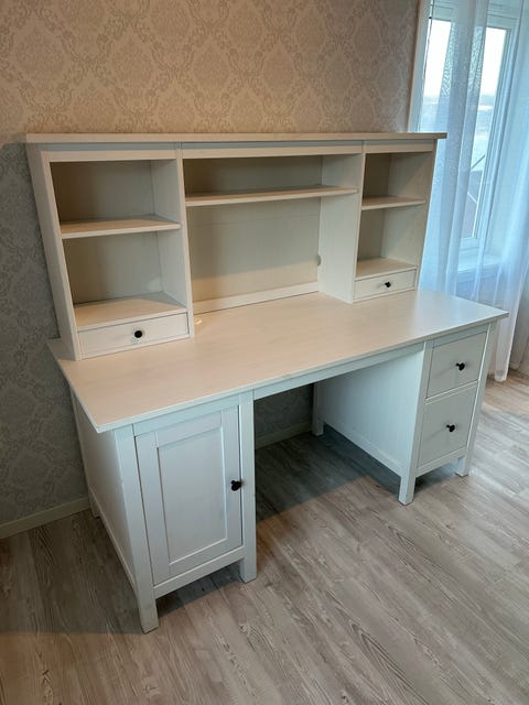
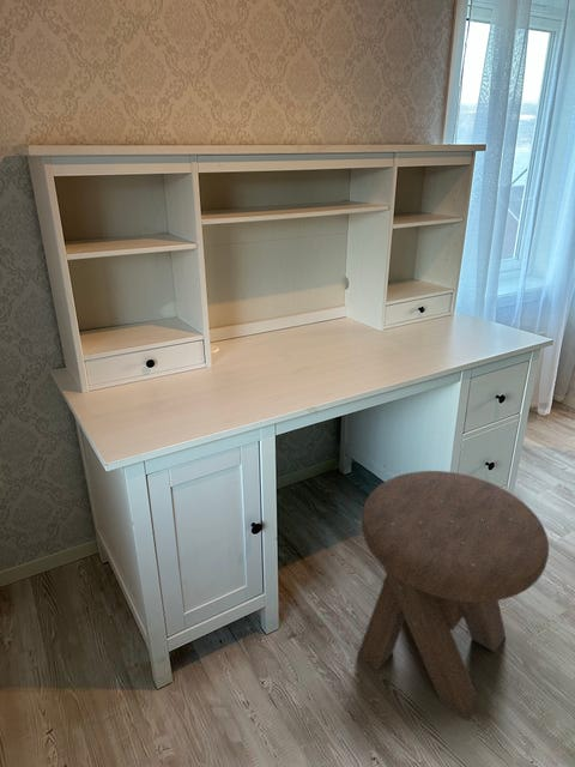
+ music stool (442, 586)
